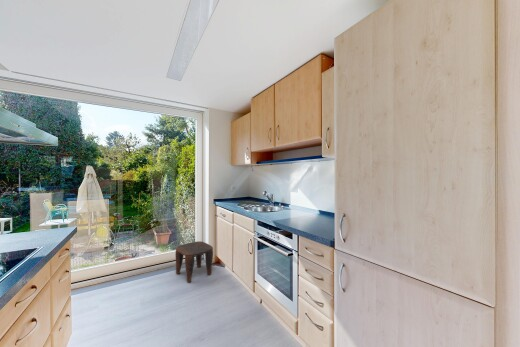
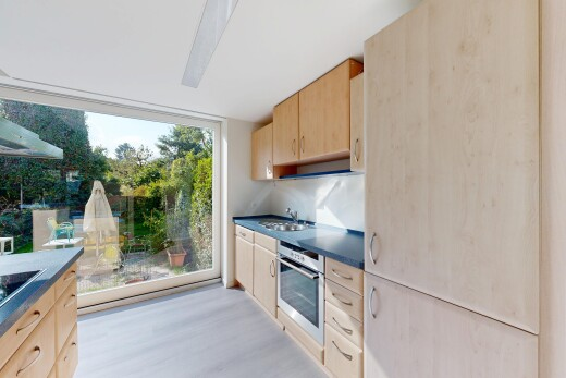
- stool (193, 260)
